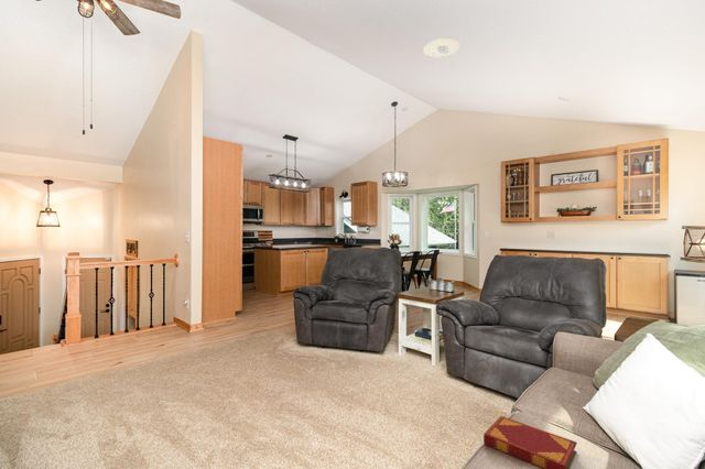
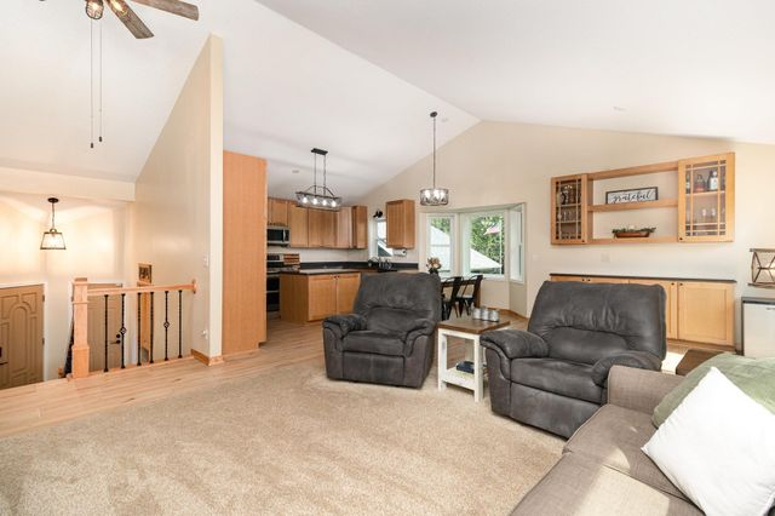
- recessed light (441, 46)
- hardback book (529, 443)
